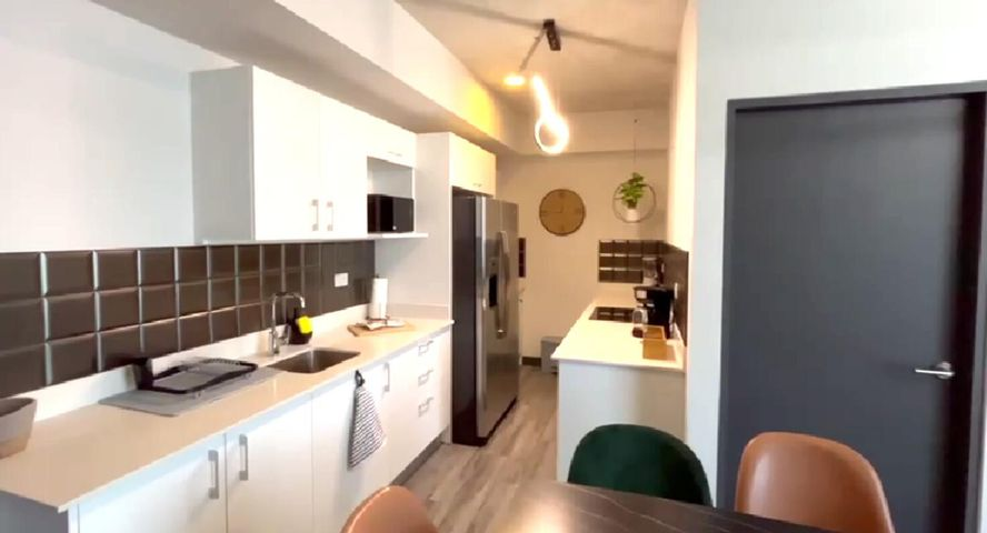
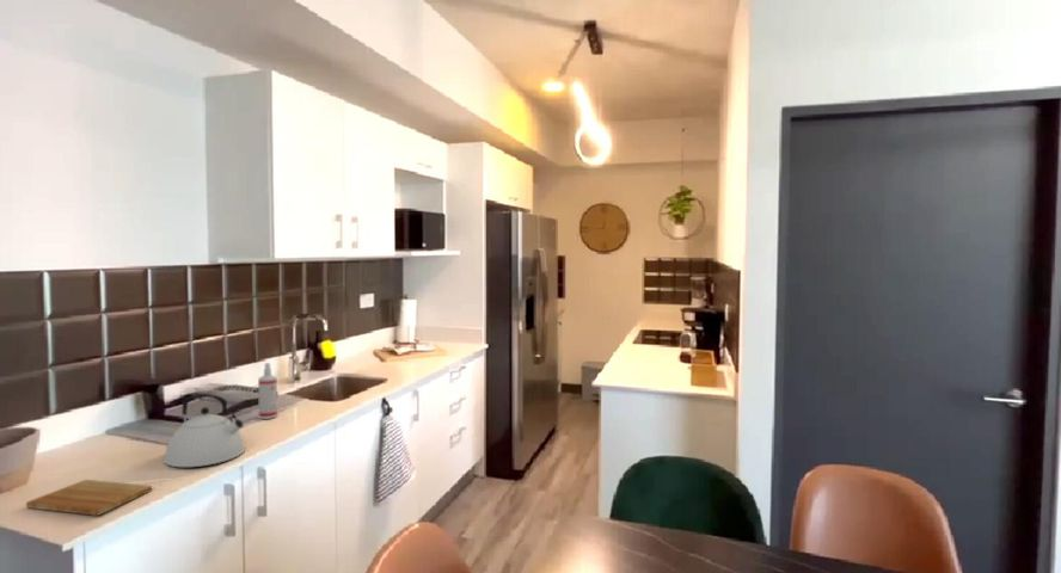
+ spray bottle (268, 389)
+ kettle (207, 424)
+ cutting board (91, 495)
